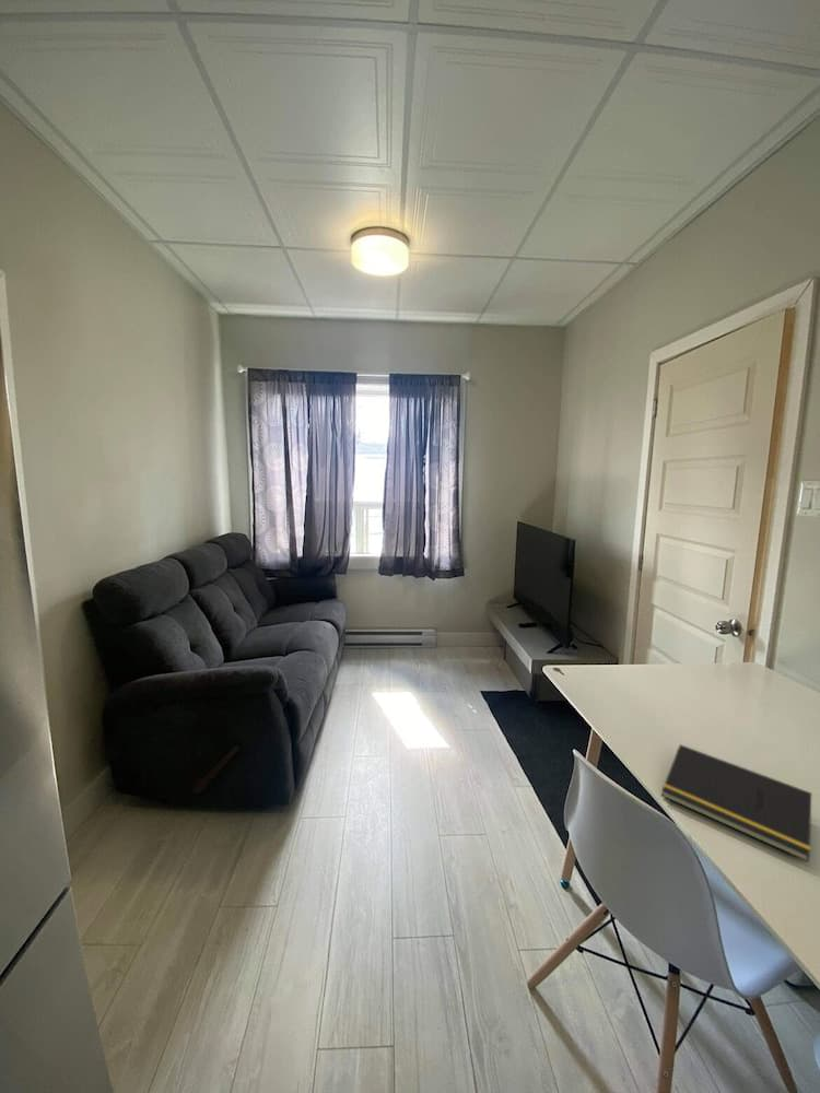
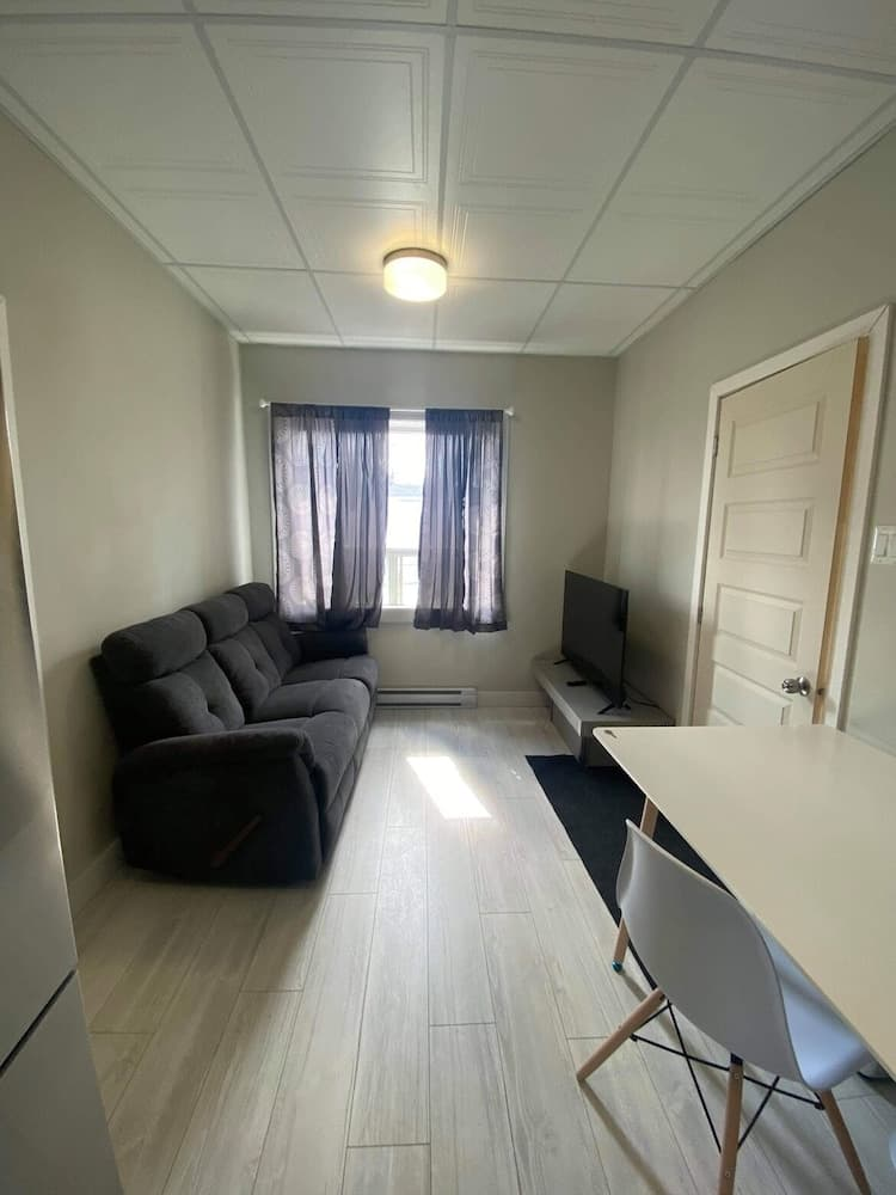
- notepad (734, 794)
